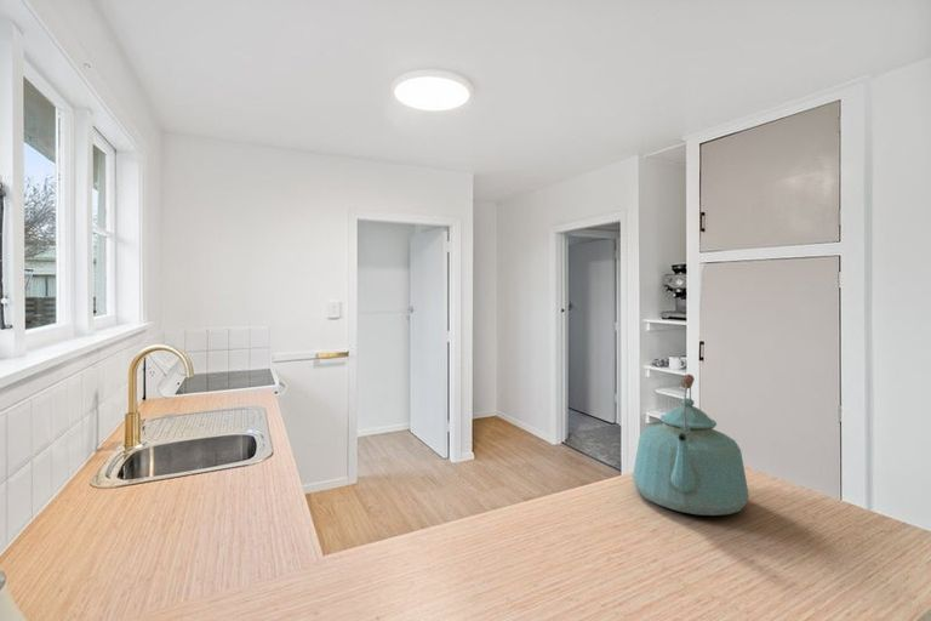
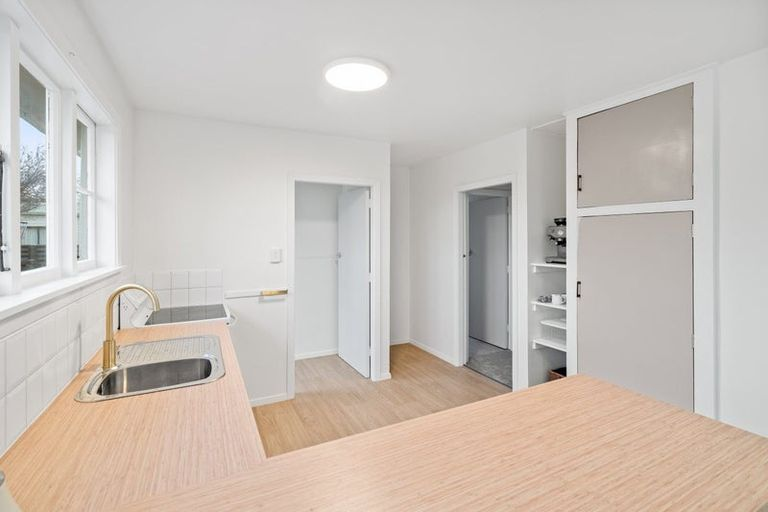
- kettle (686, 439)
